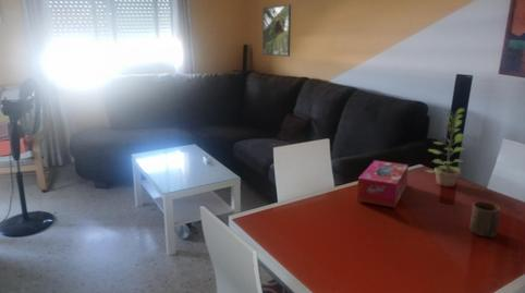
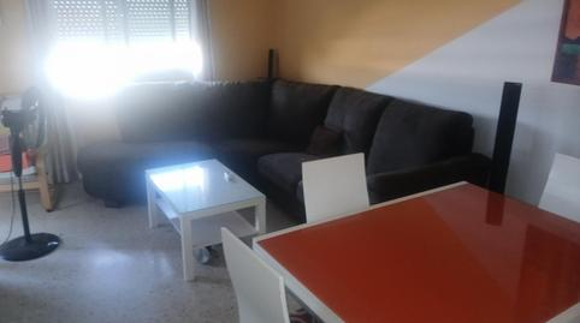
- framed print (276, 30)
- cup (485, 219)
- tissue box (383, 182)
- plant (448, 147)
